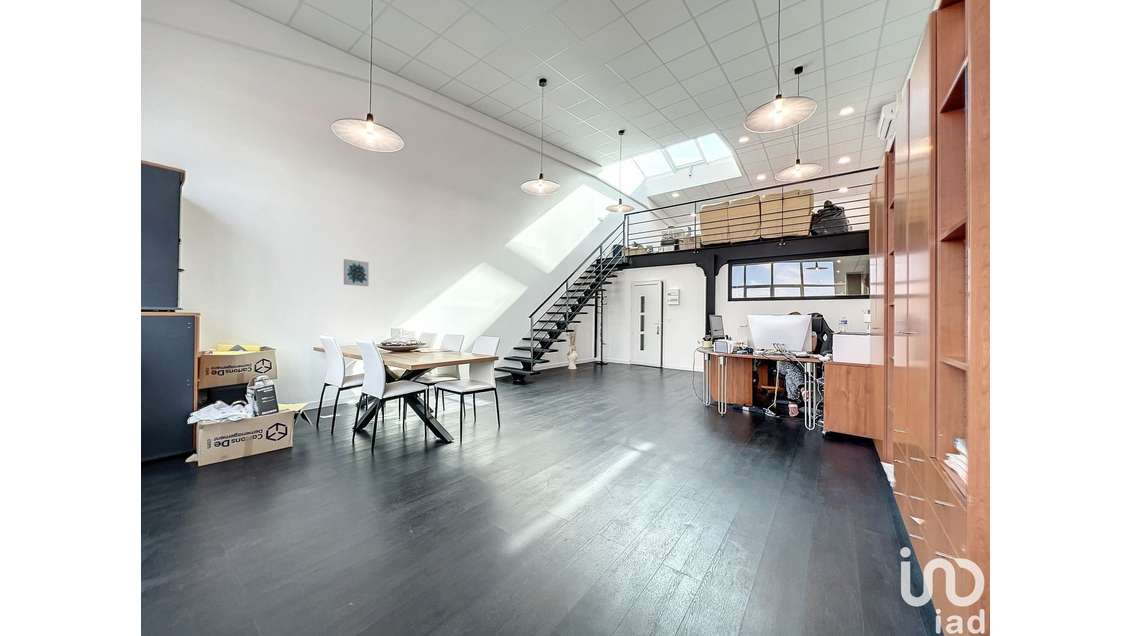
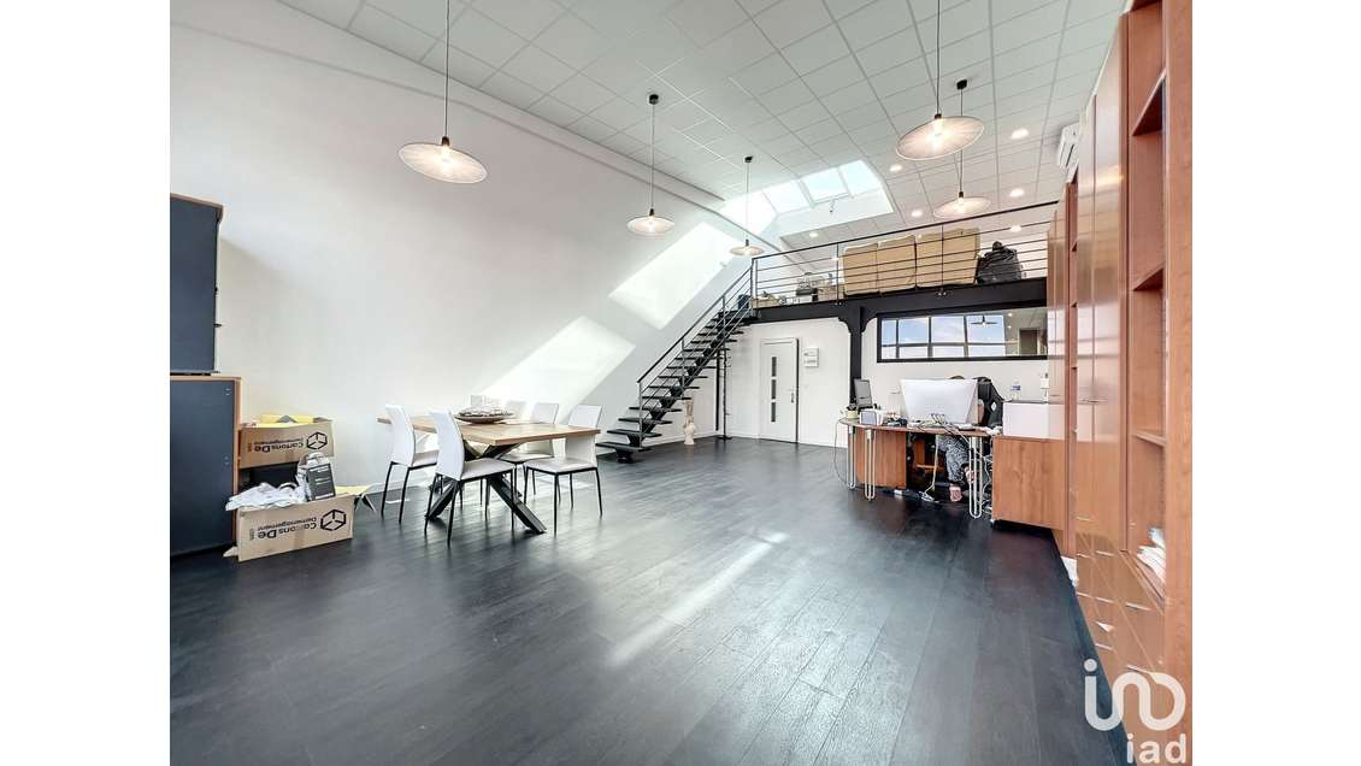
- wall art (356, 273)
